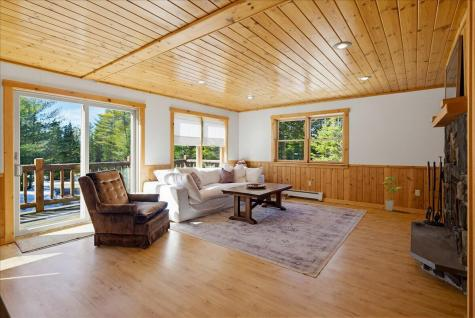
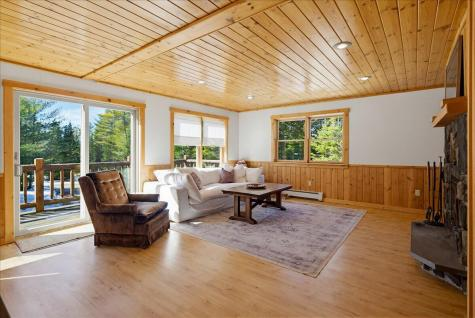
- house plant (392, 193)
